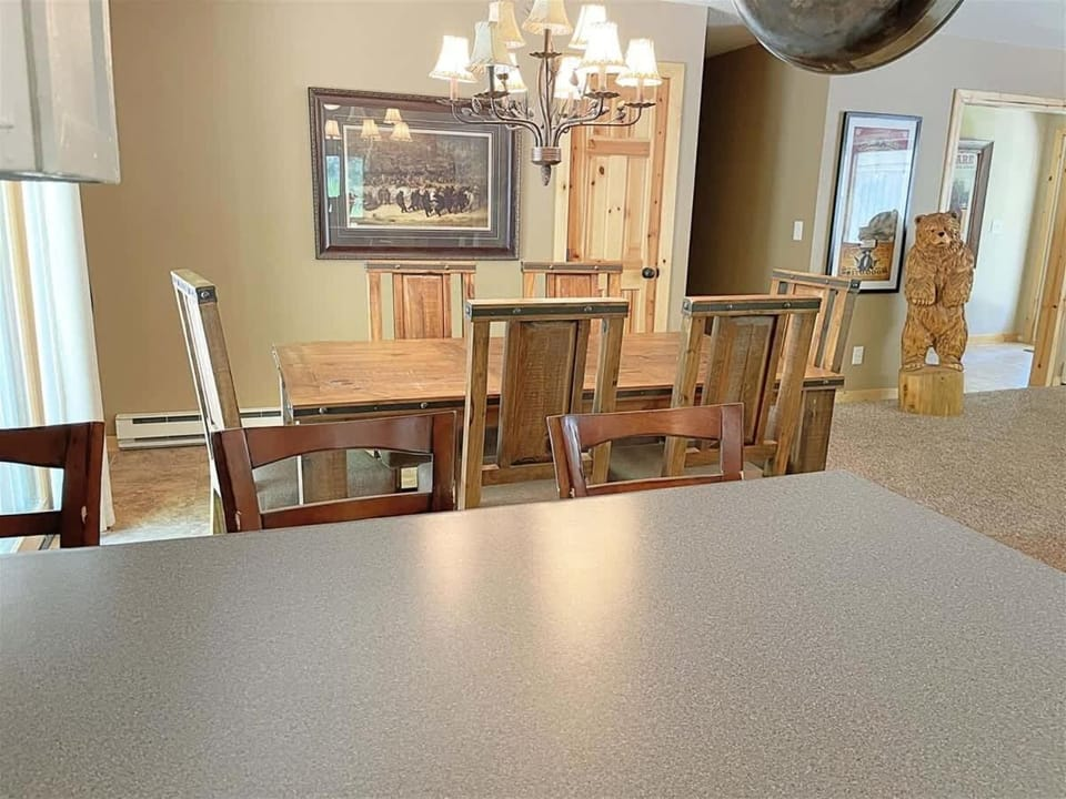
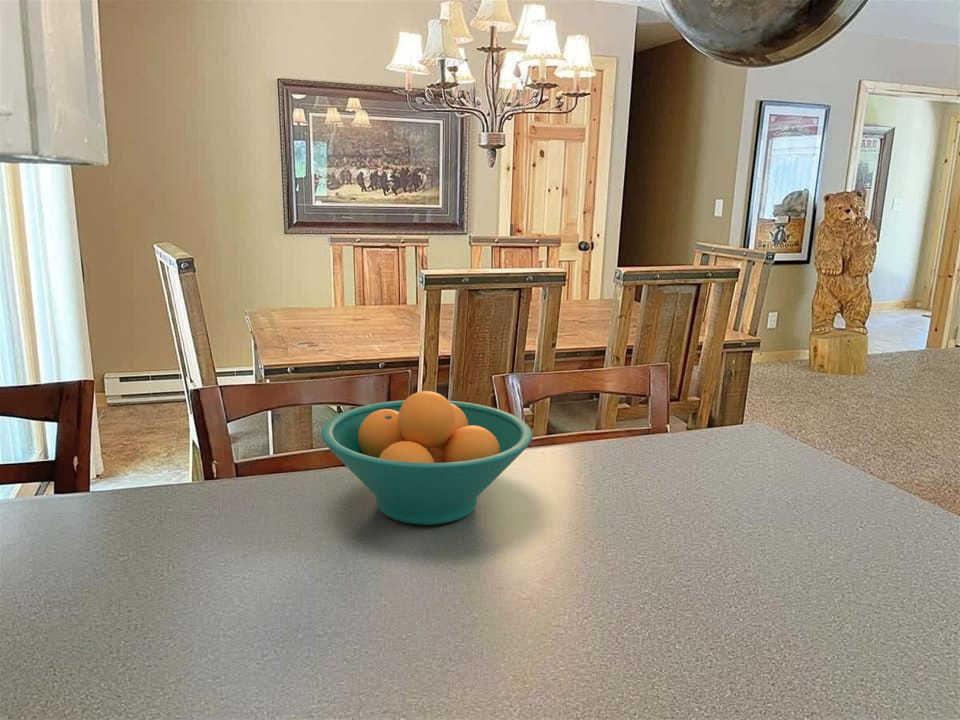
+ fruit bowl (427, 449)
